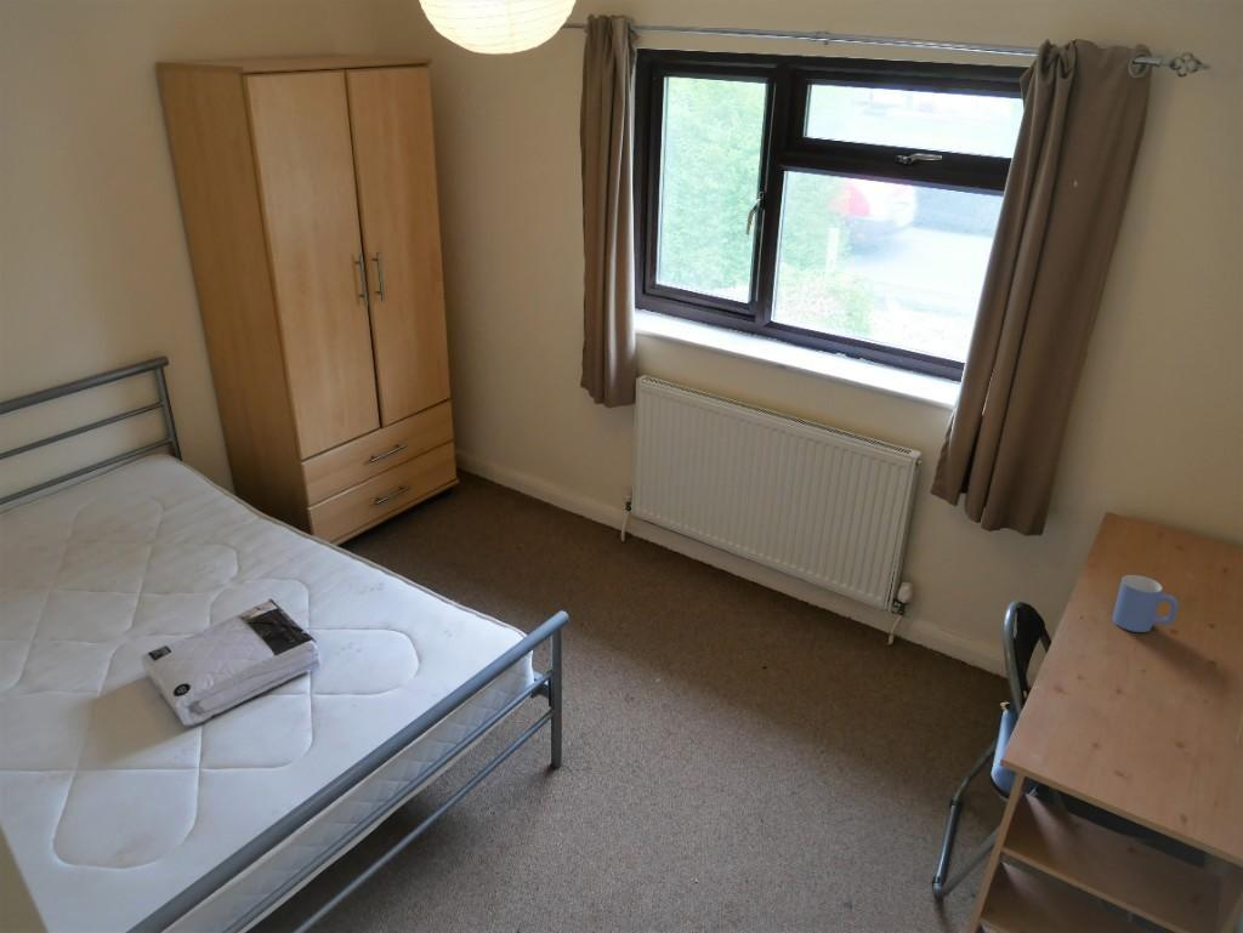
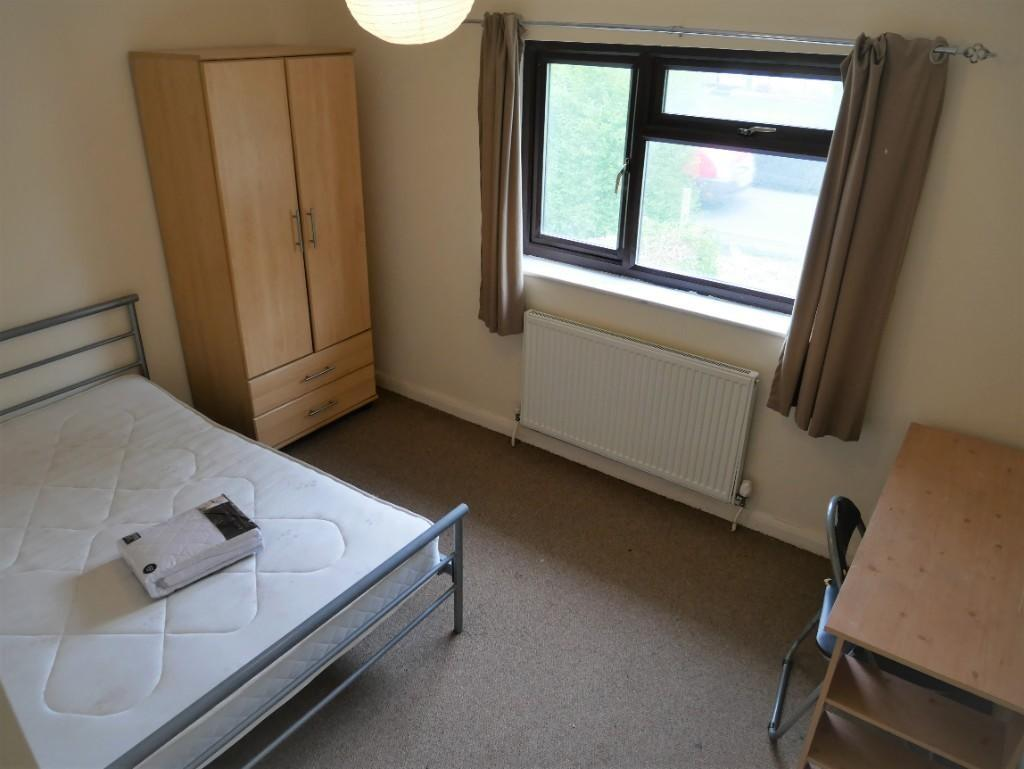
- mug (1145, 605)
